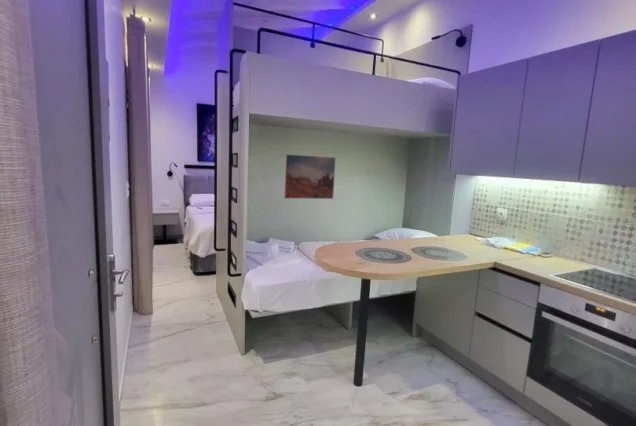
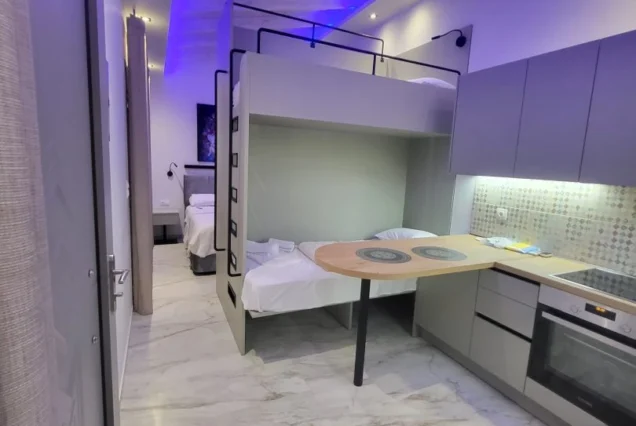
- wall art (310, 177)
